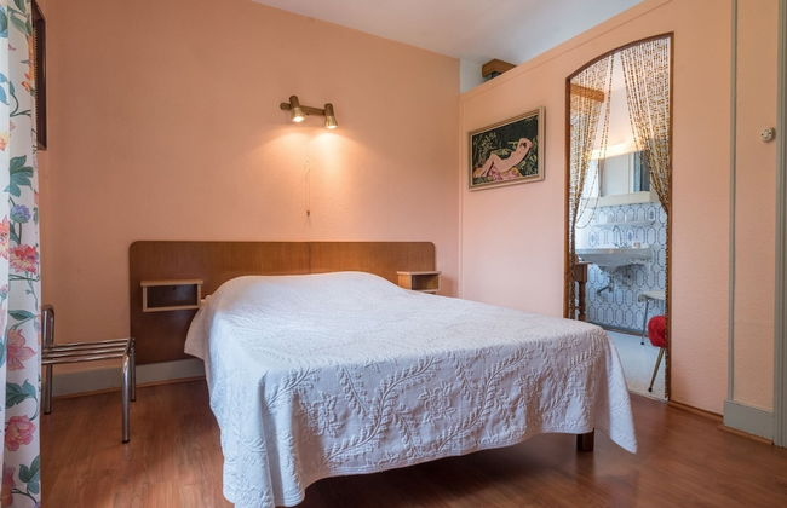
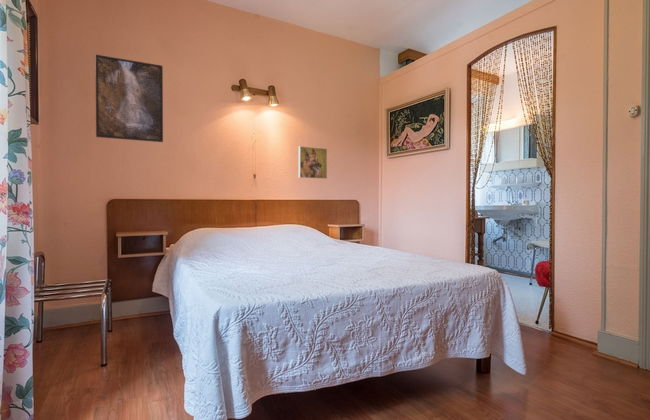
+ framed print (313, 162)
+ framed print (130, 100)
